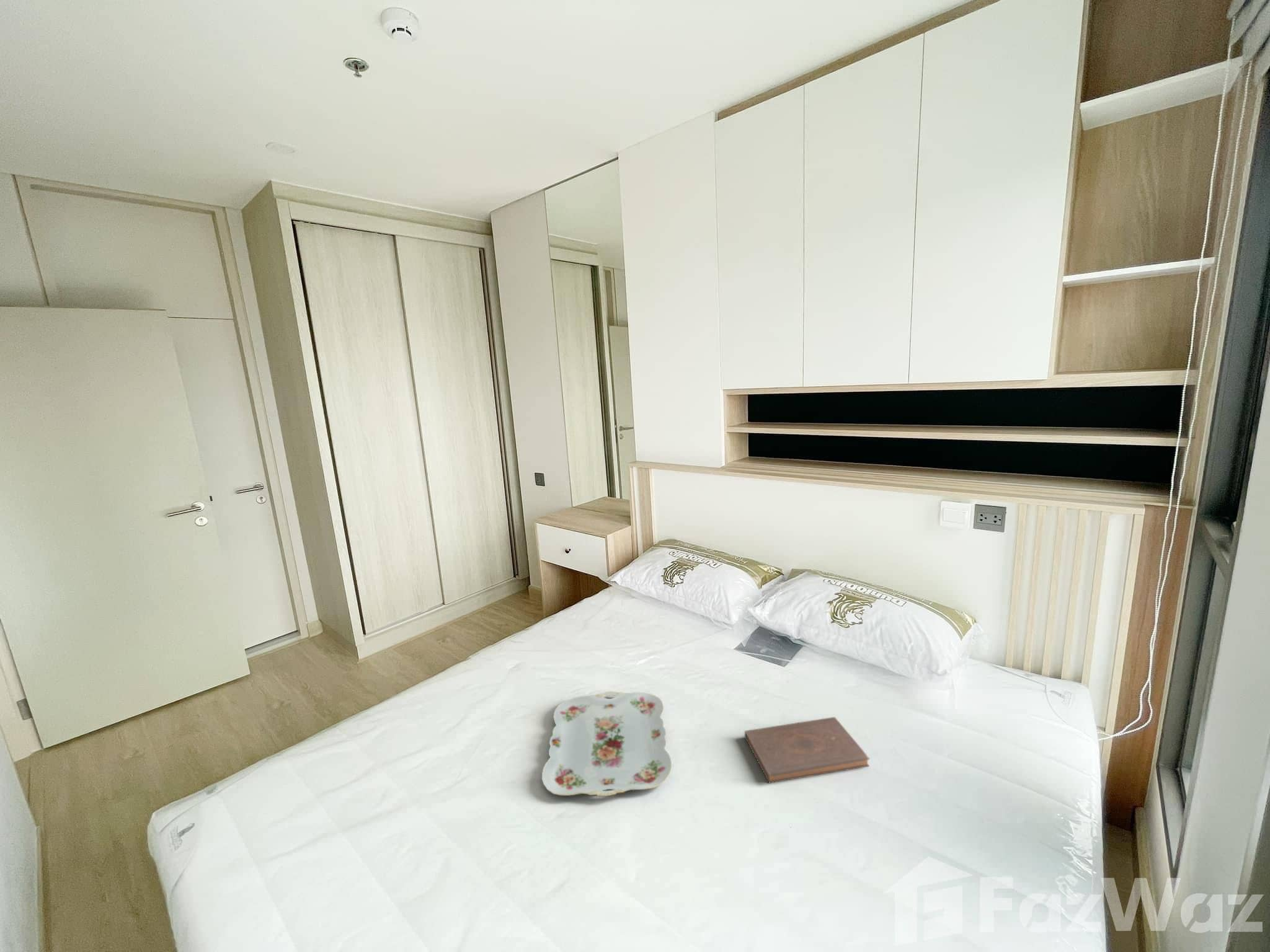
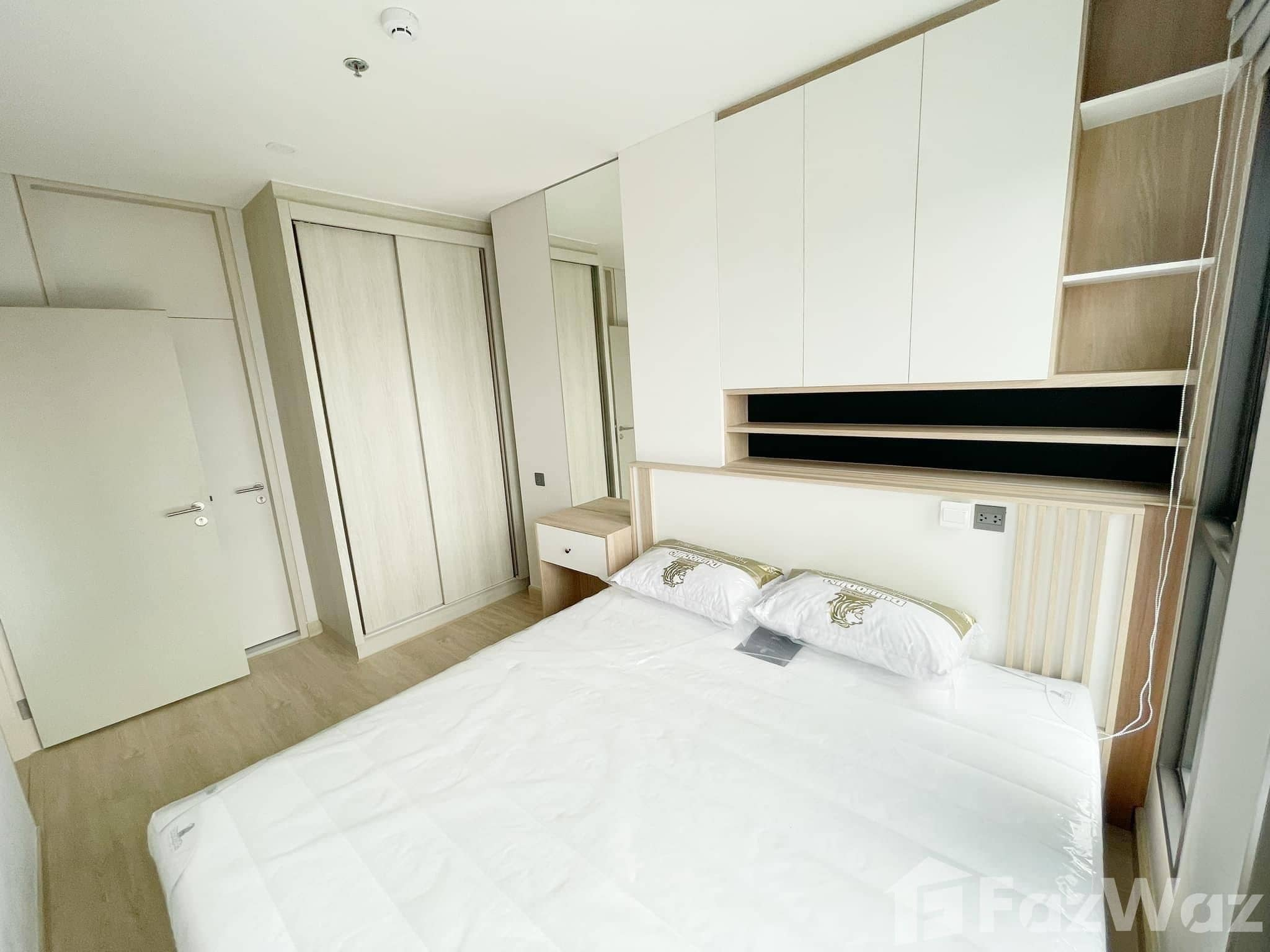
- book (804, 747)
- serving tray (608, 738)
